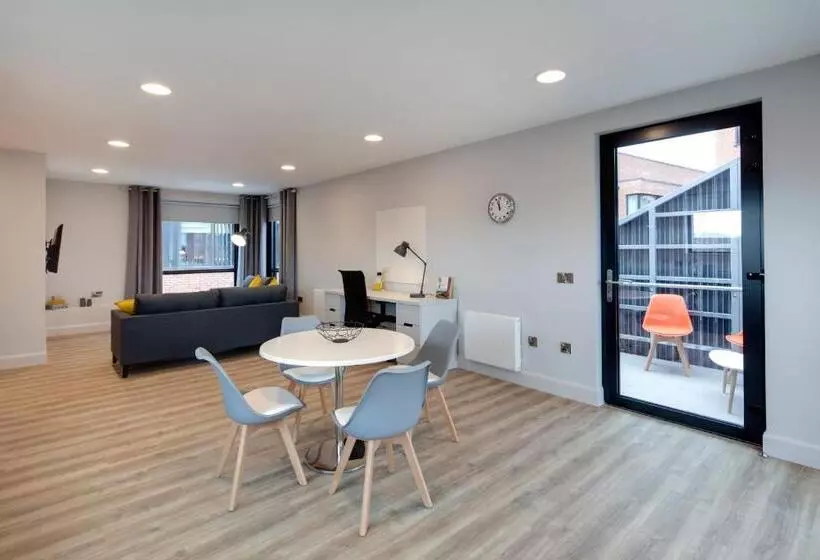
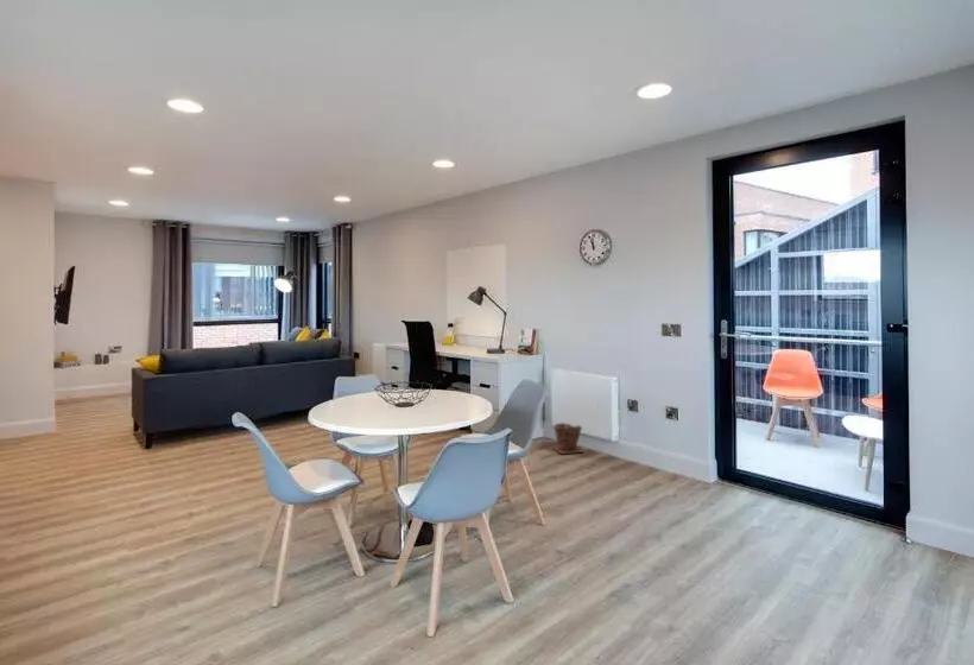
+ plant pot (568, 437)
